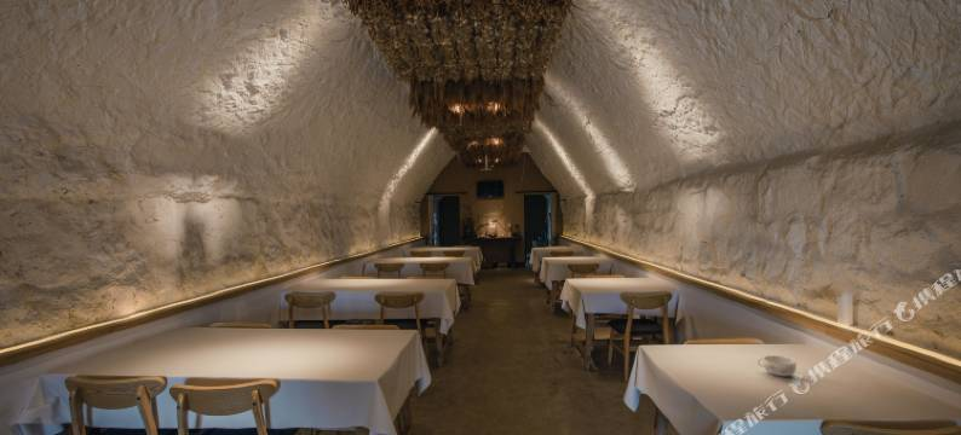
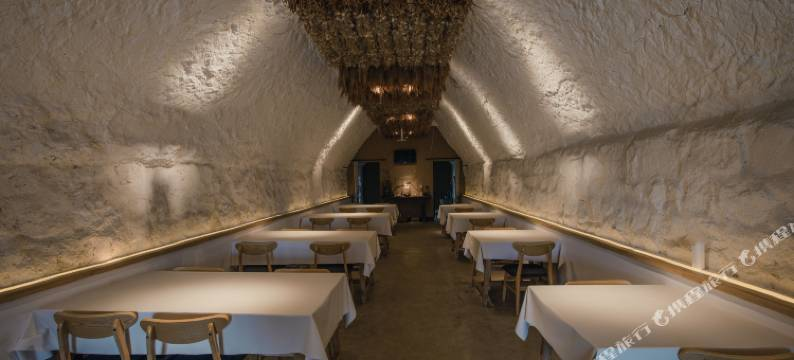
- decorative bowl (776, 365)
